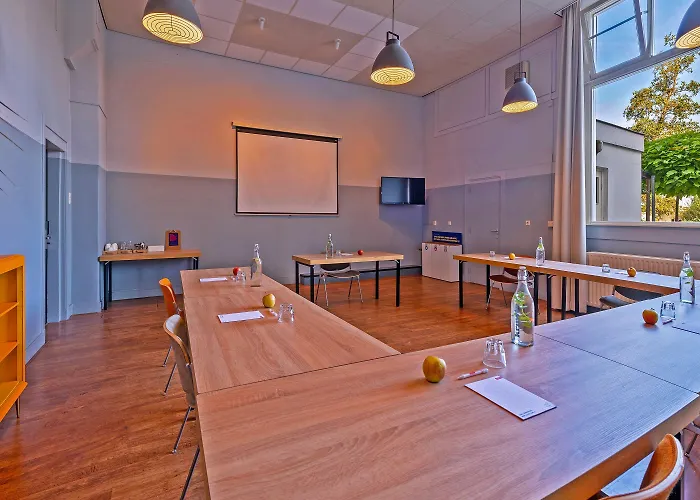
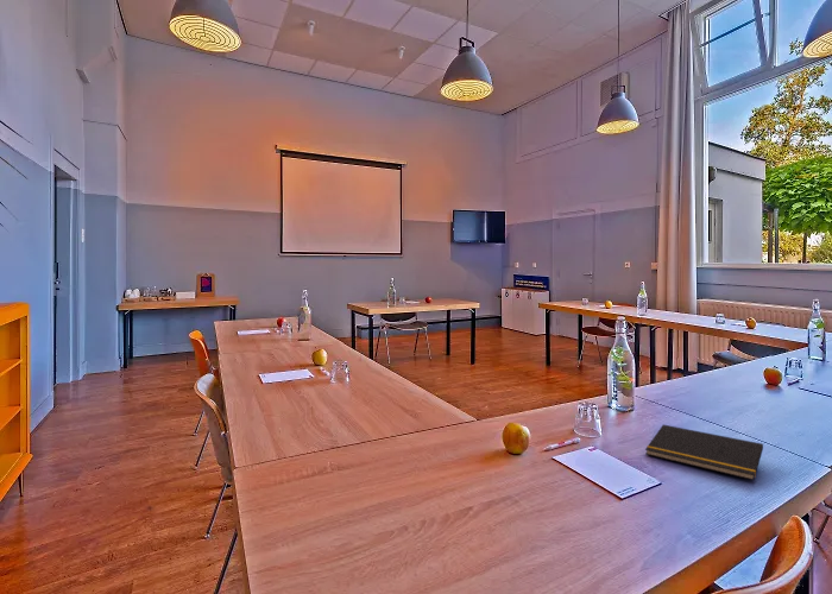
+ notepad (702, 449)
